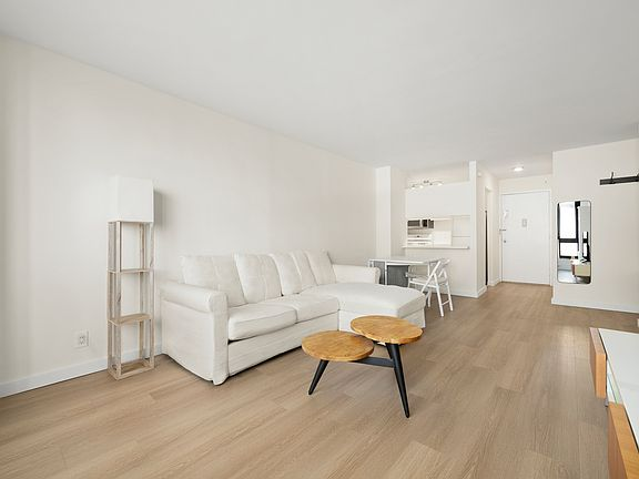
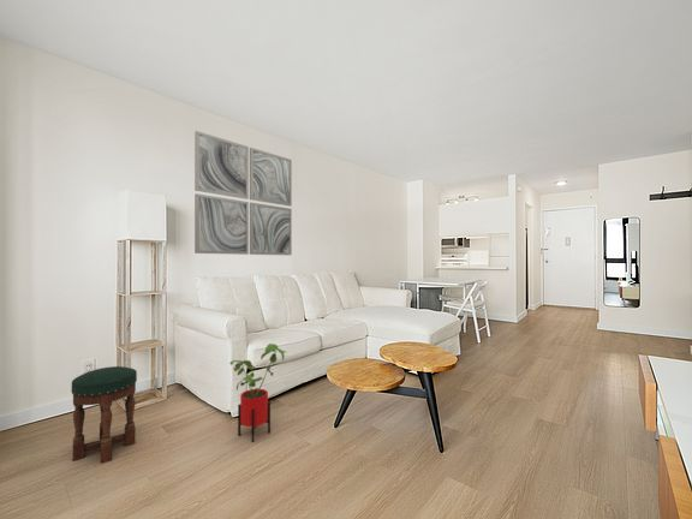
+ wall art (247, 202)
+ stool (105, 410)
+ house plant (257, 388)
